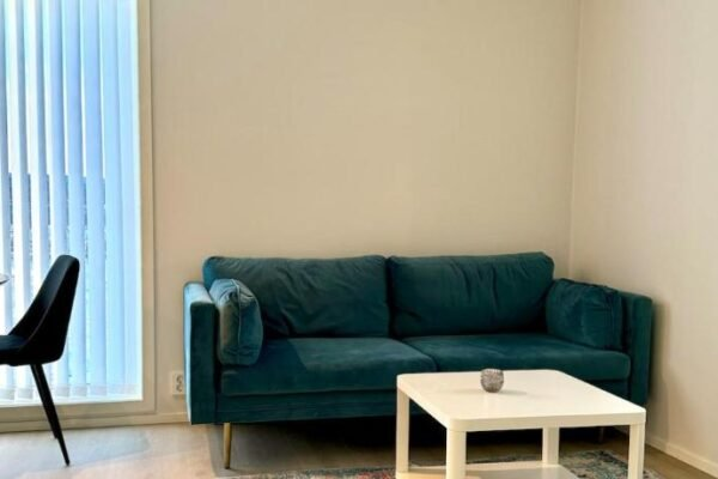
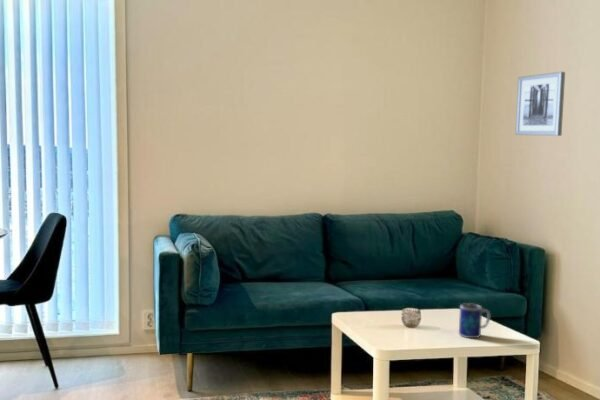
+ mug (475, 320)
+ wall art (538, 105)
